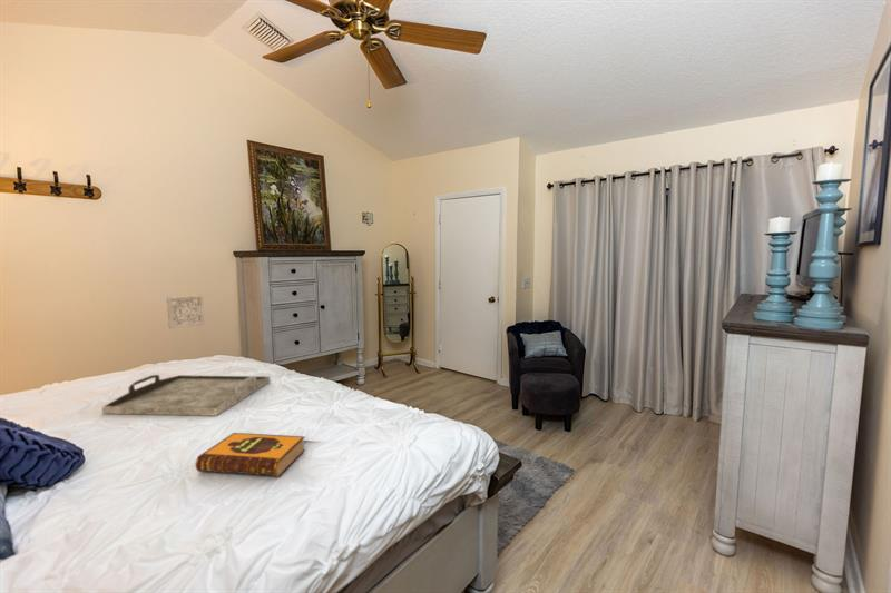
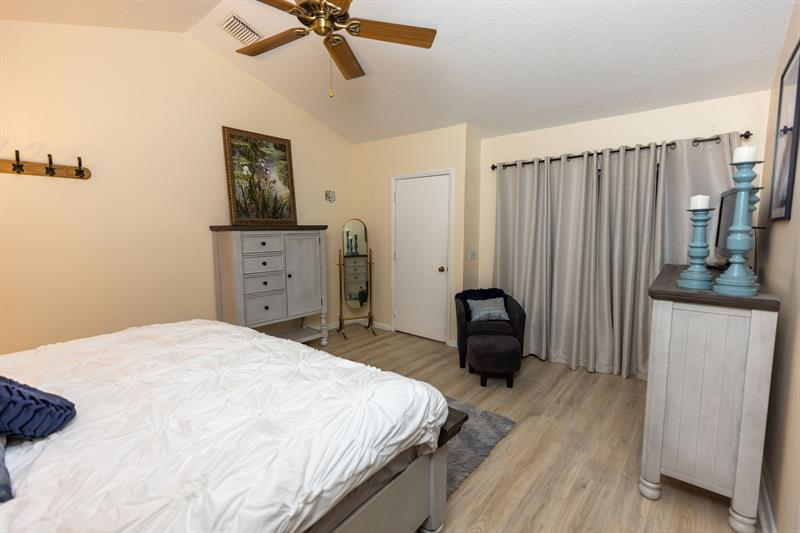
- serving tray (195, 387)
- wall ornament (185, 310)
- hardback book (253, 454)
